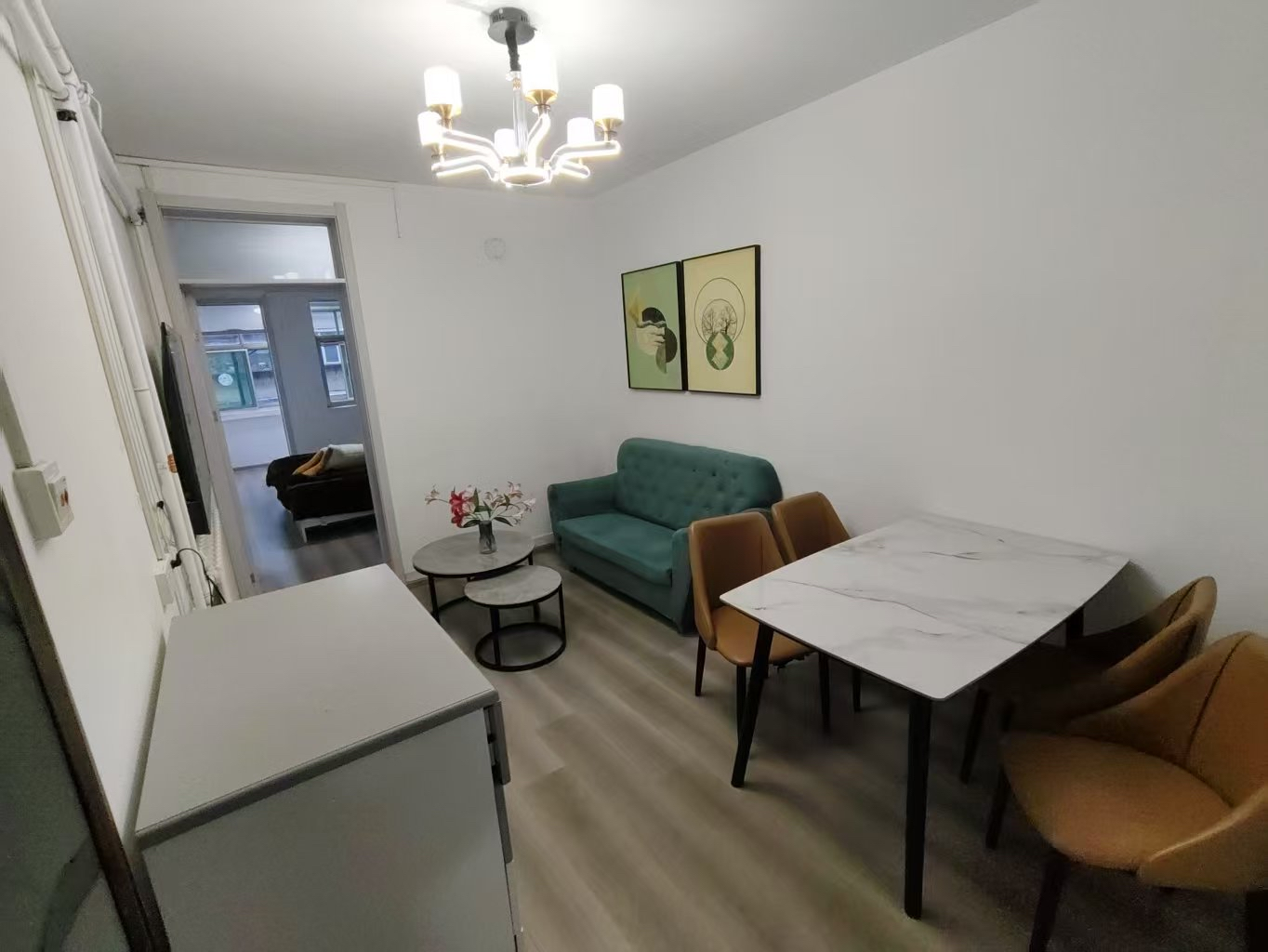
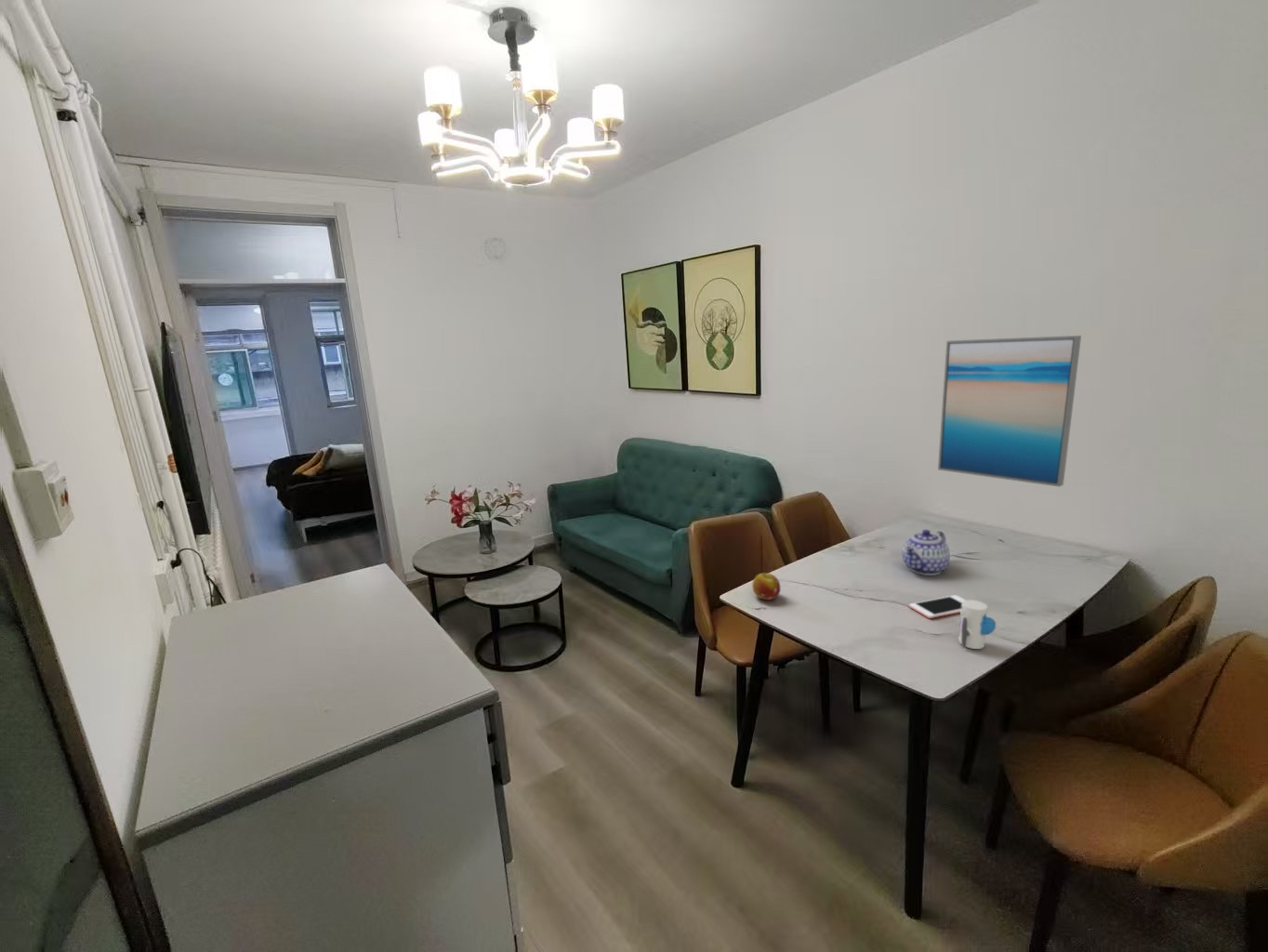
+ fruit (766, 586)
+ wall art (1002, 409)
+ cell phone (943, 606)
+ toy (976, 626)
+ teapot (925, 549)
